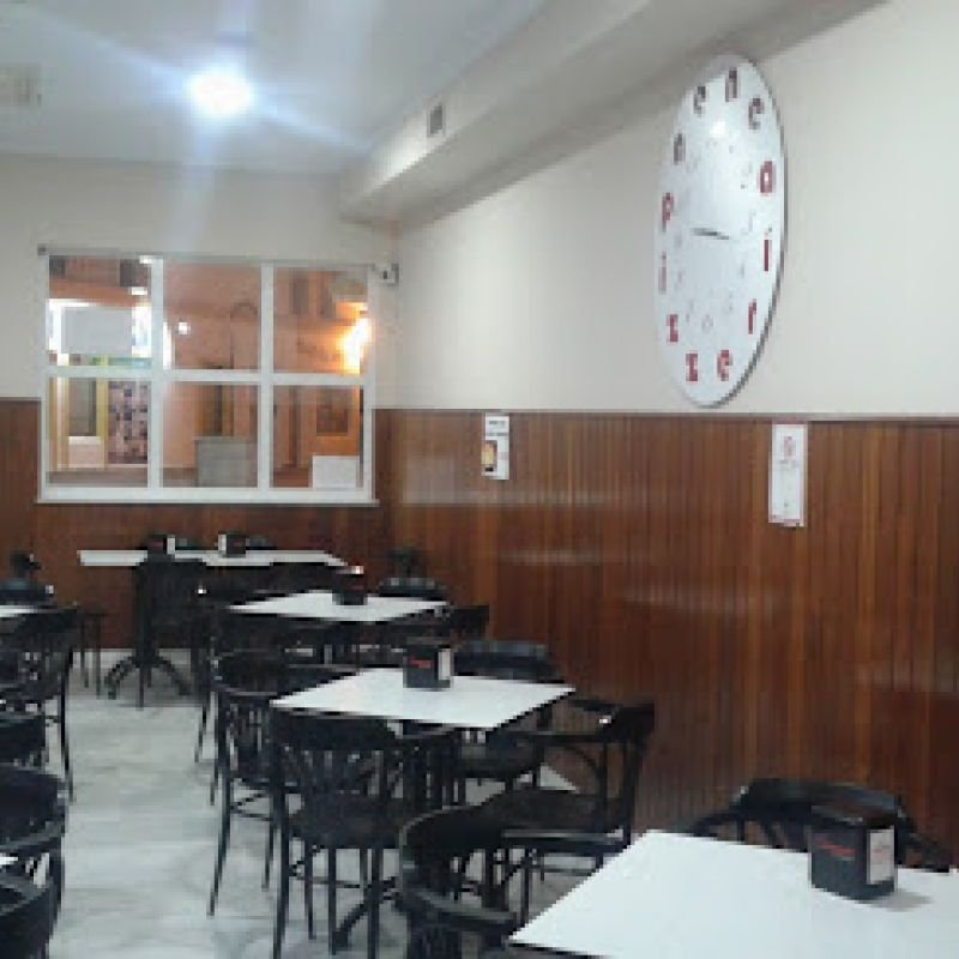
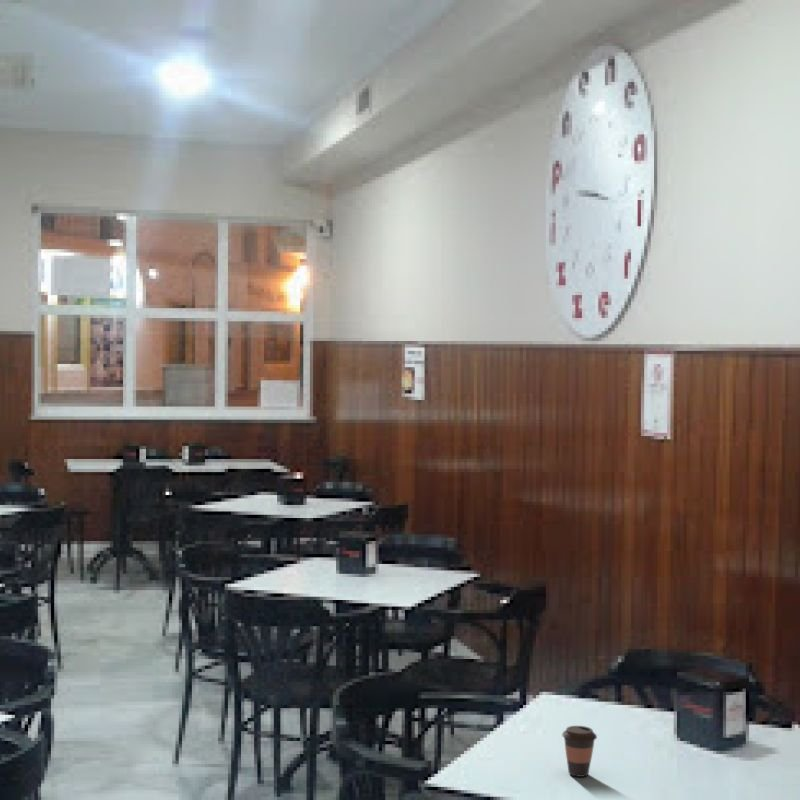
+ coffee cup (579, 751)
